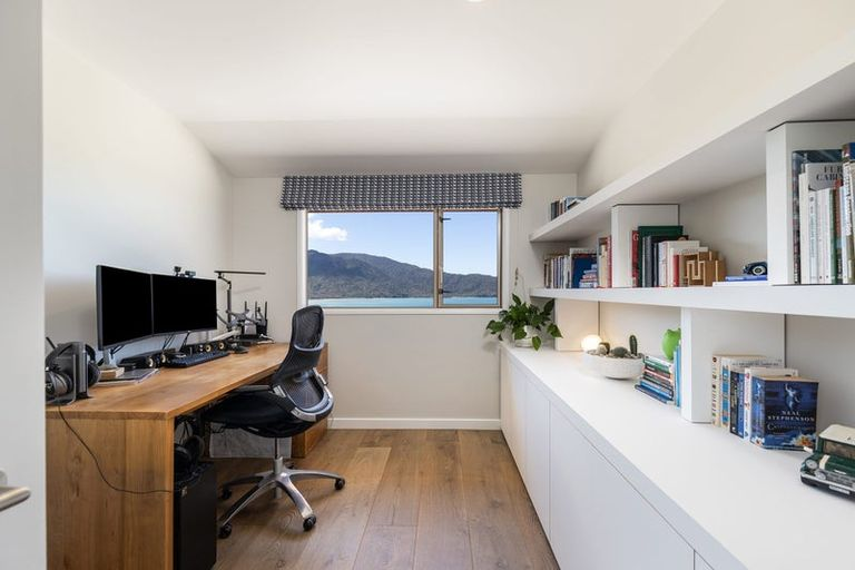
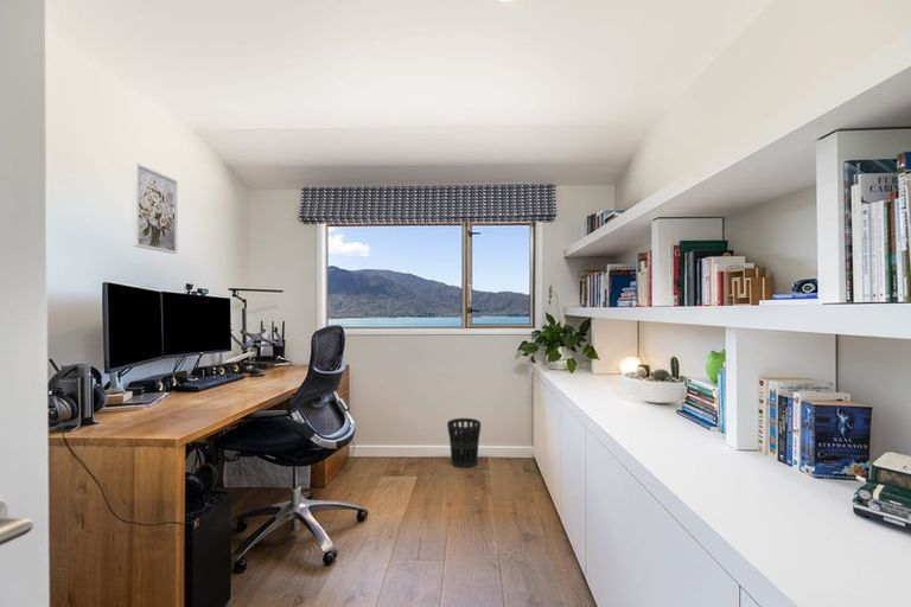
+ wastebasket (464, 442)
+ wall art (155, 211)
